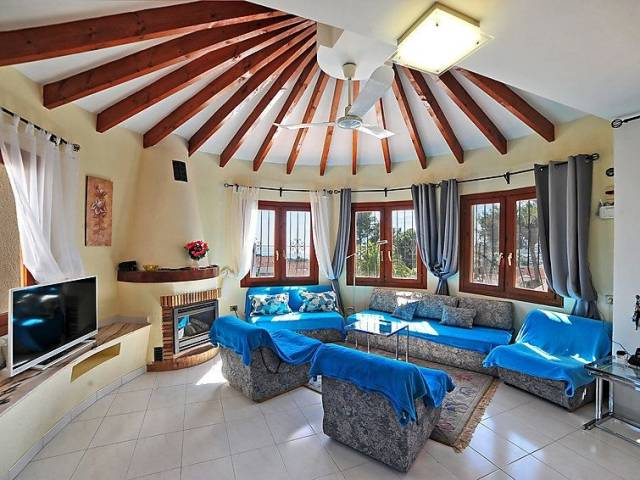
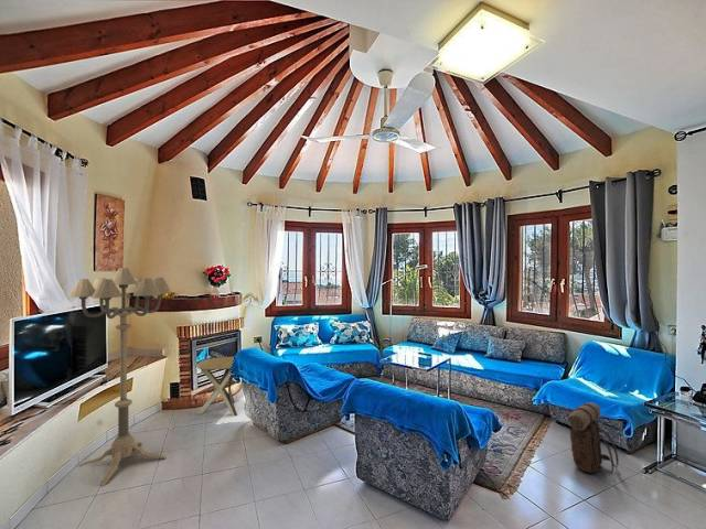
+ backpack (595, 439)
+ floor lamp (122, 365)
+ side table (223, 386)
